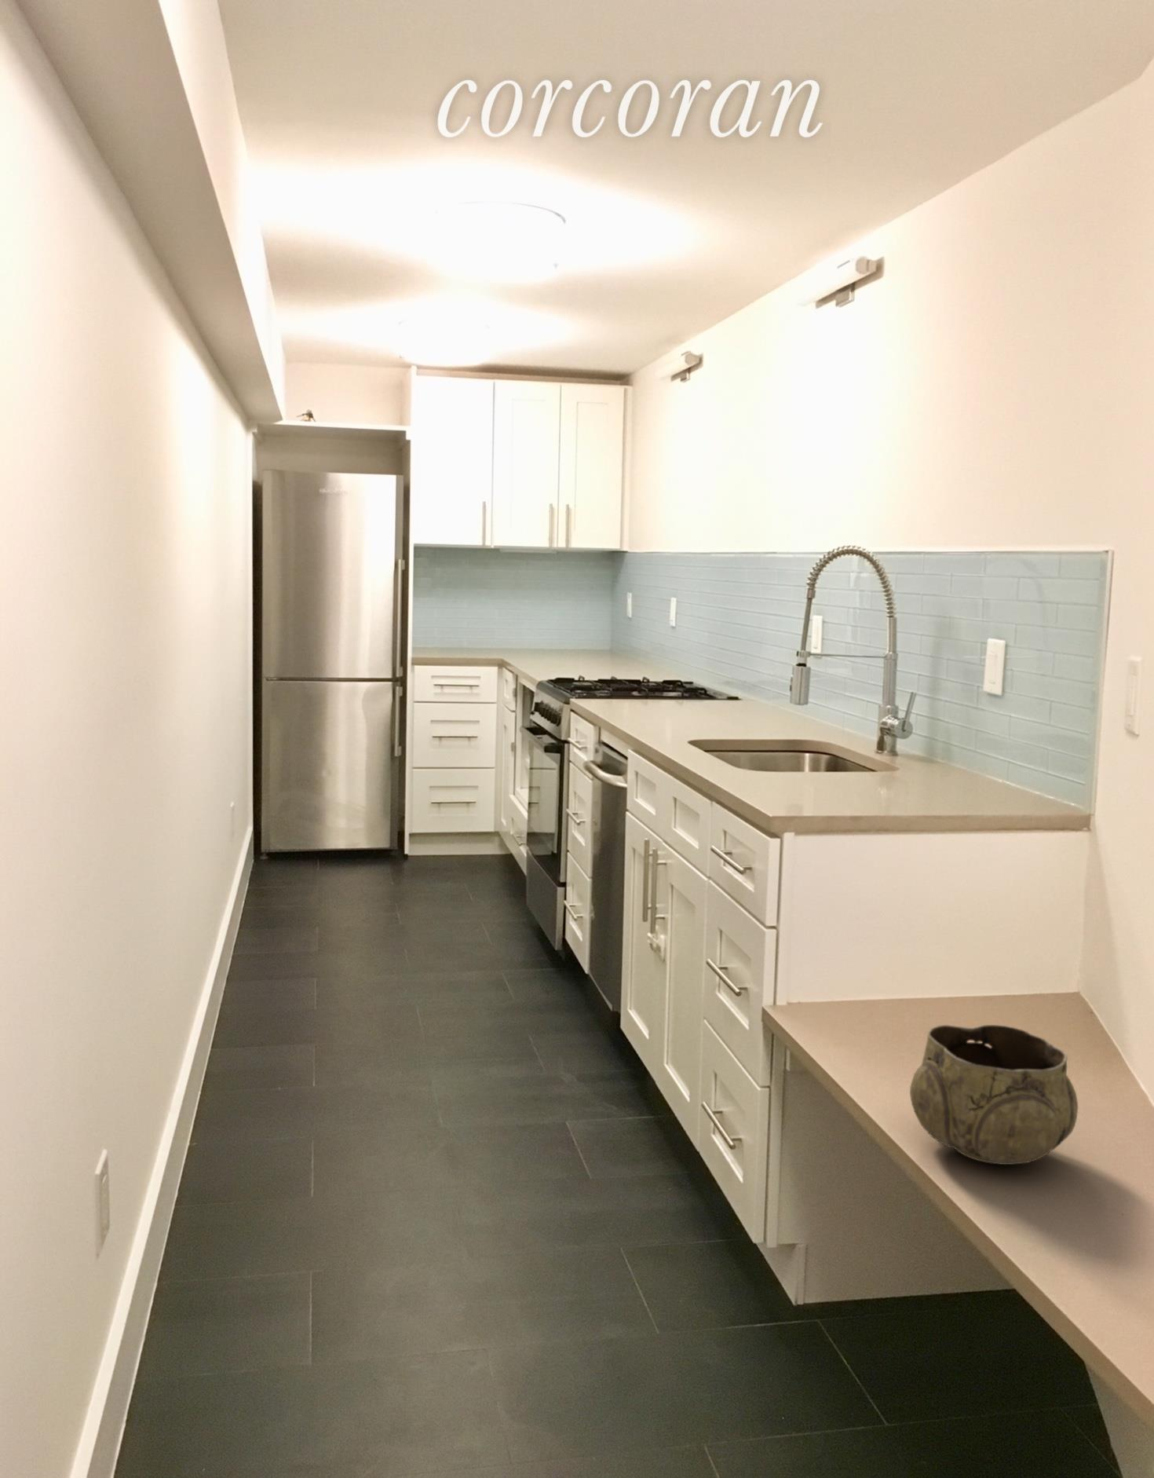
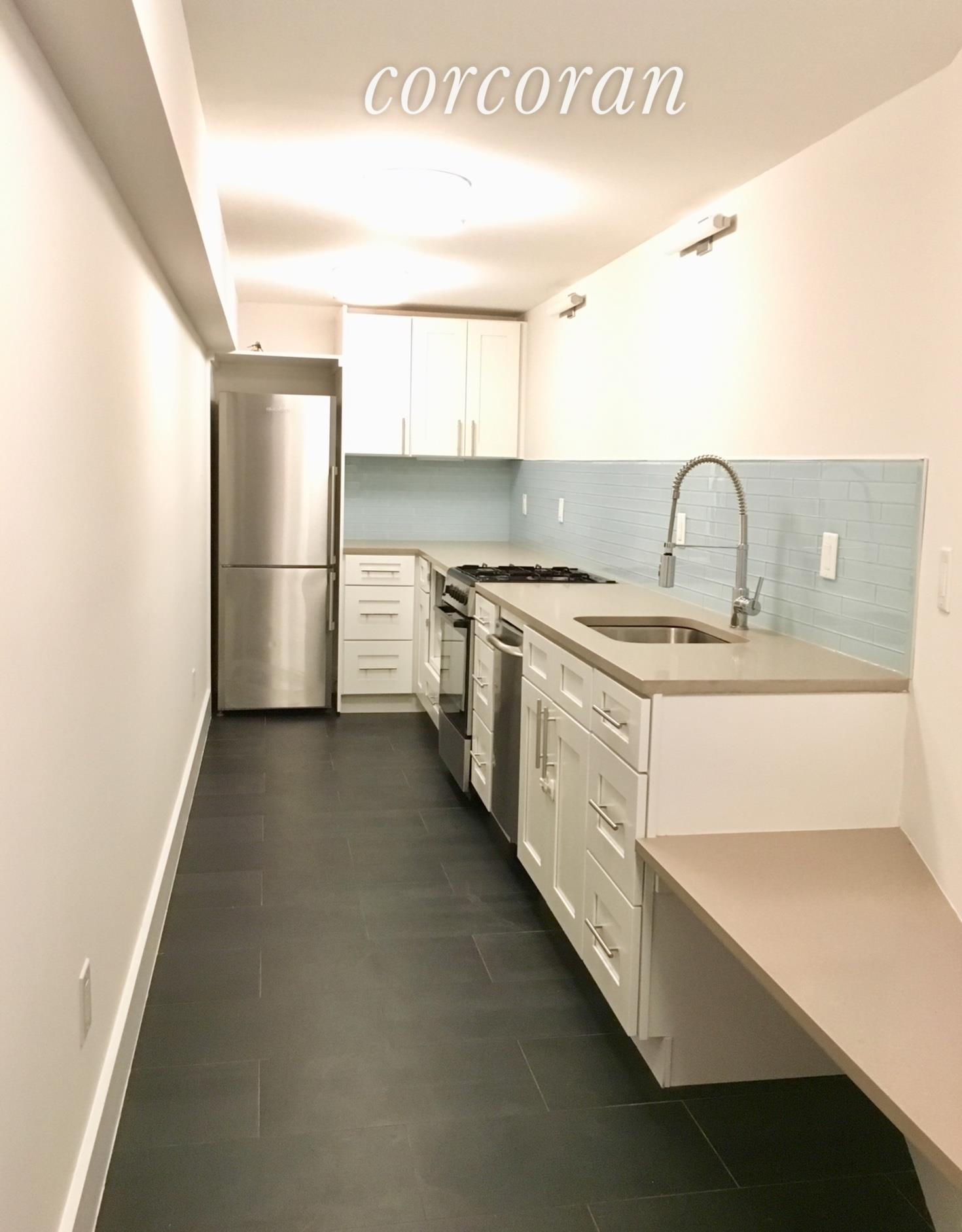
- decorative bowl (993, 1098)
